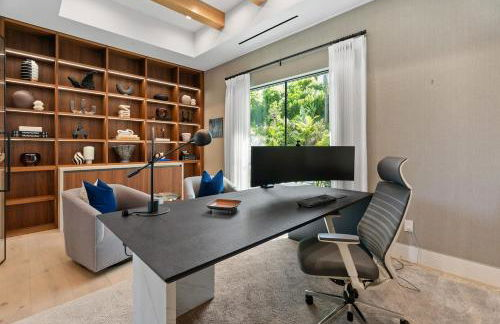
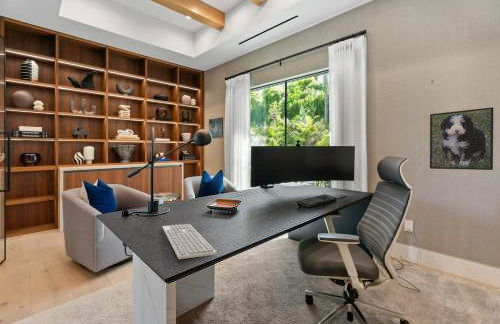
+ keyboard (185, 237)
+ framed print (459, 140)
